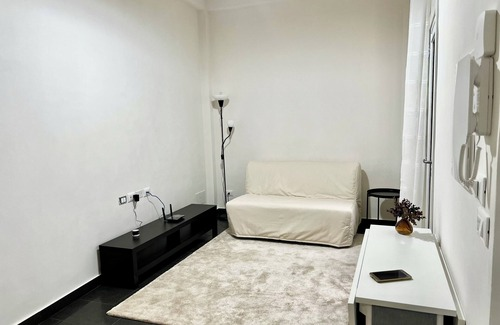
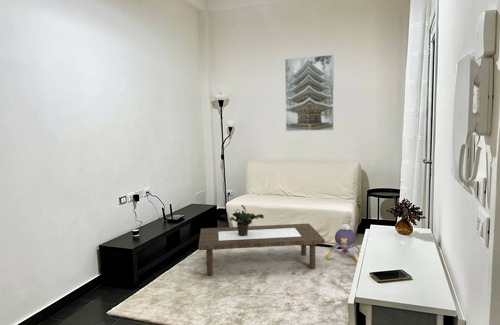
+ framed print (309, 94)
+ coffee table (259, 246)
+ plush toy (345, 240)
+ potted plant (246, 219)
